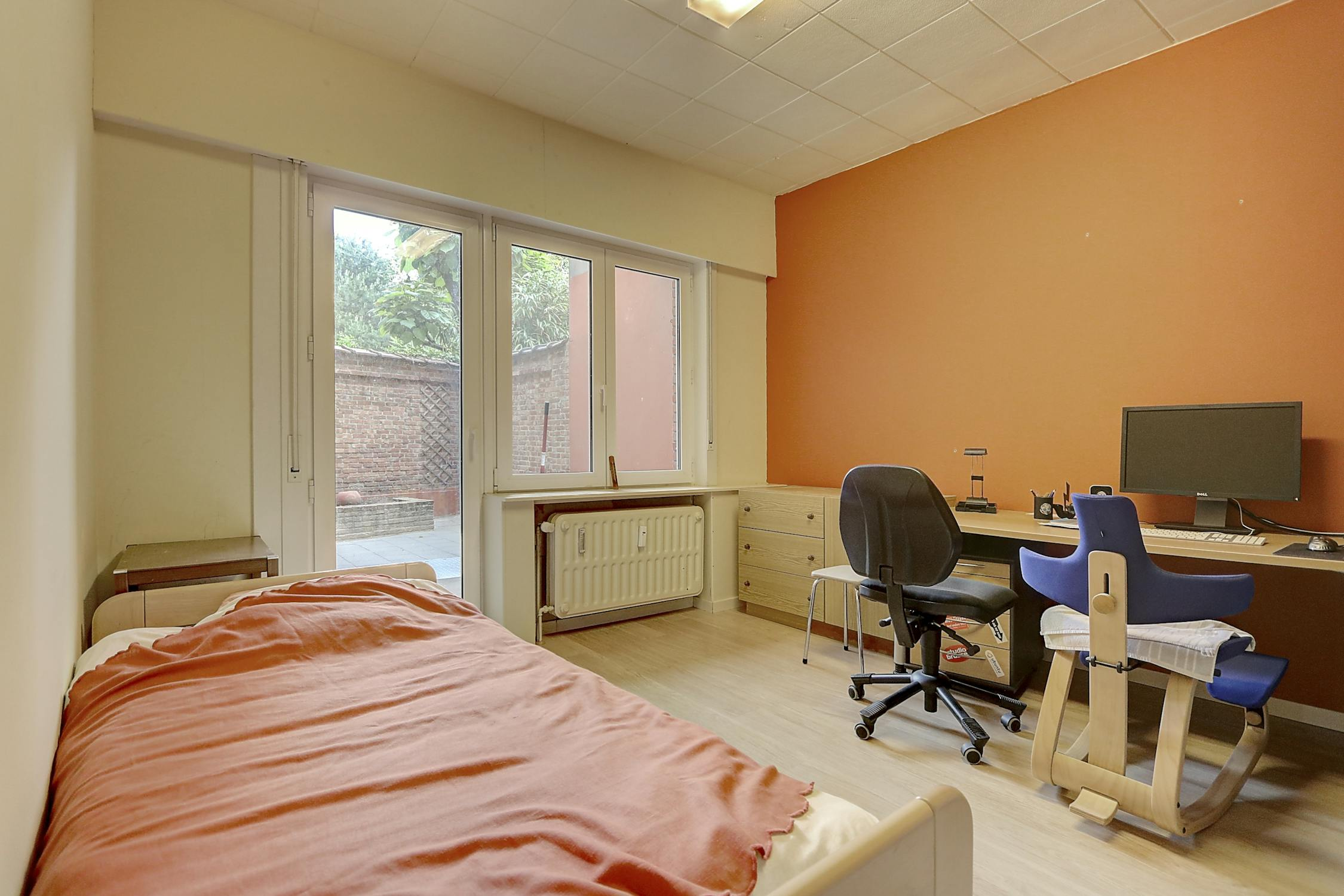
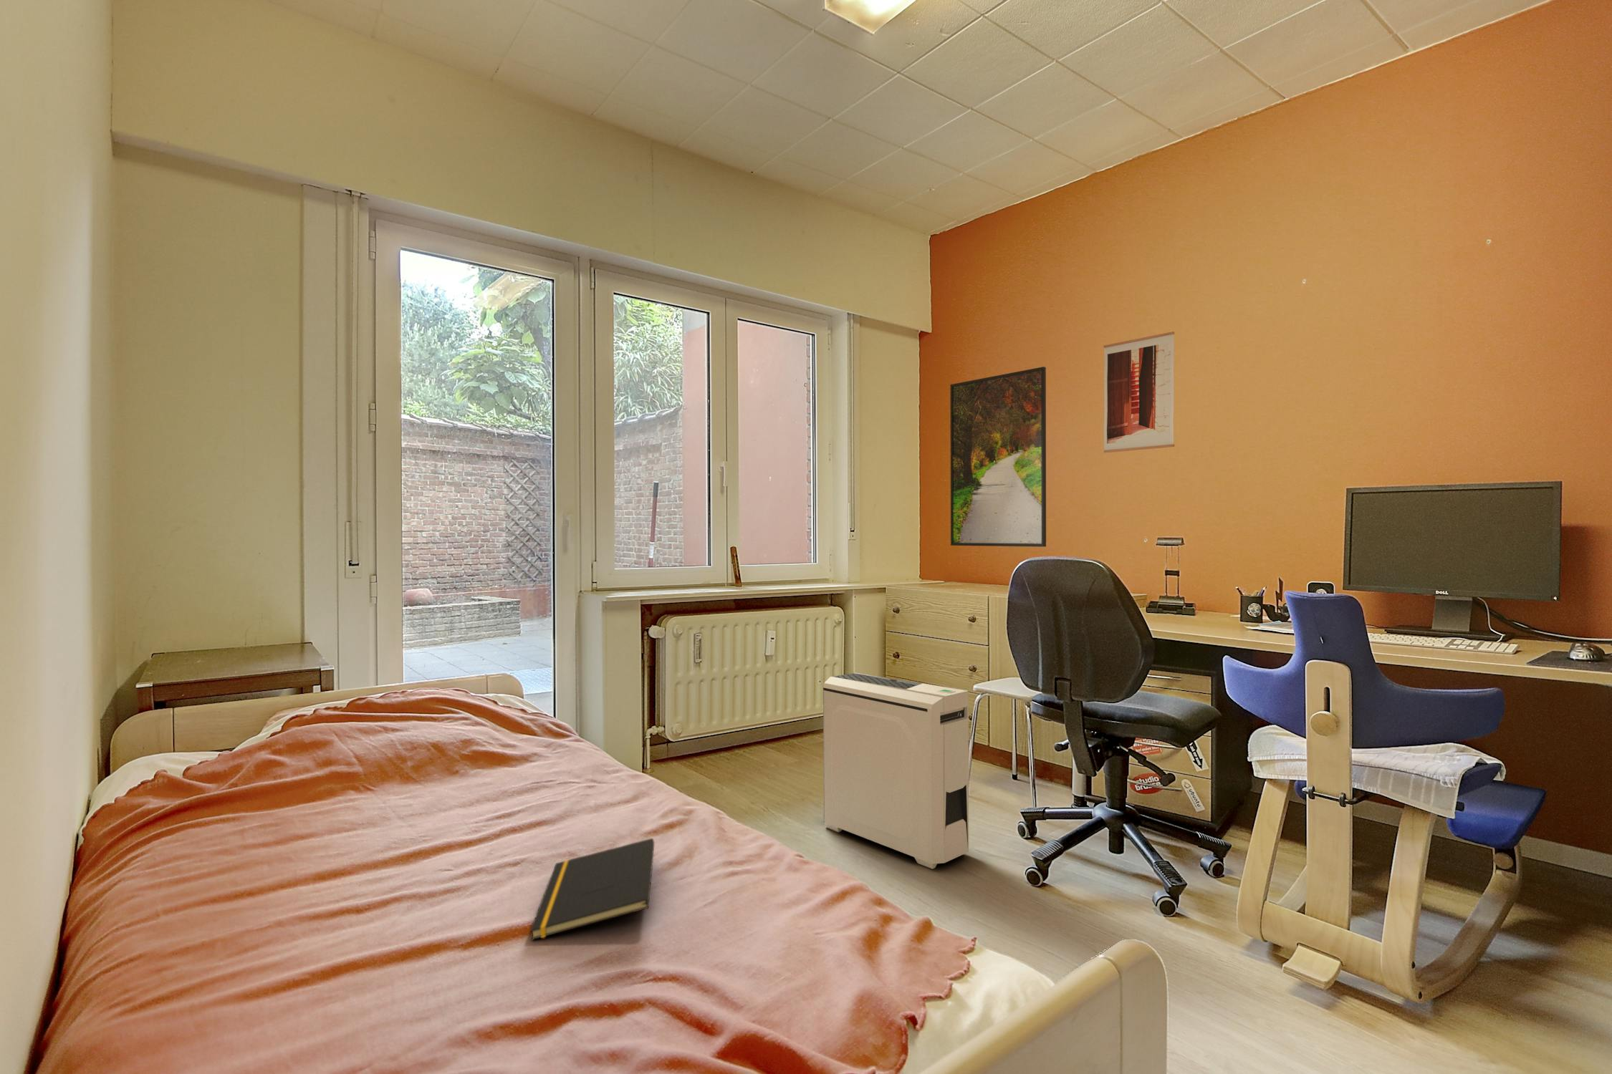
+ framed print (996, 461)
+ notepad (599, 883)
+ wall art (1138, 394)
+ air purifier (892, 760)
